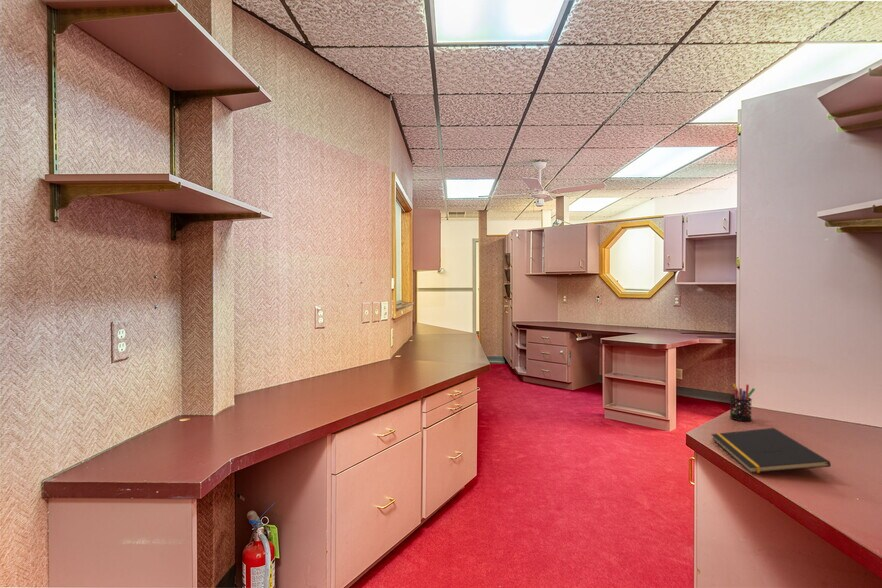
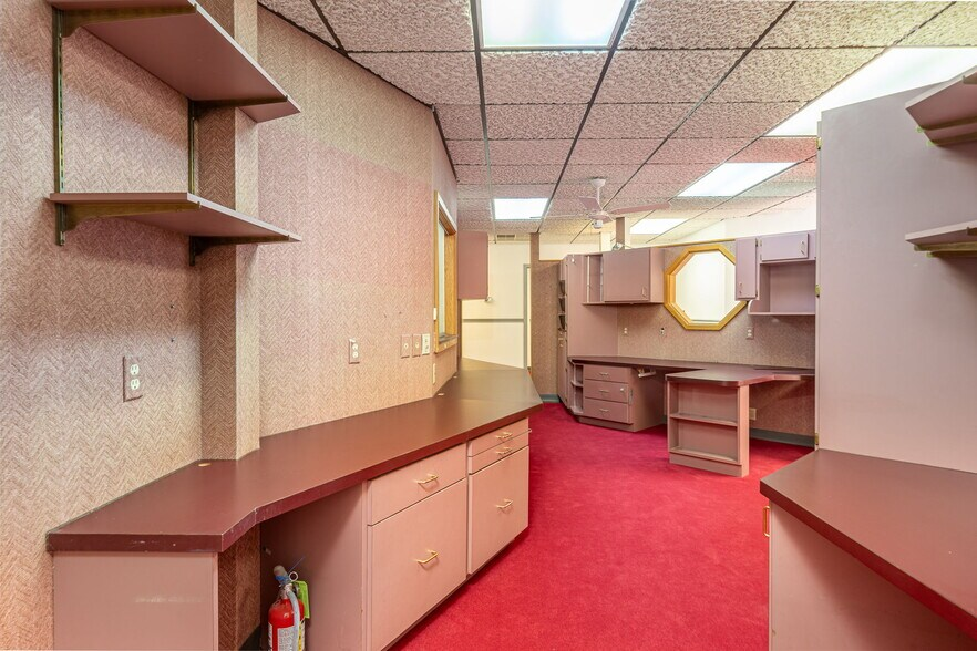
- notepad (763, 448)
- pen holder (743, 400)
